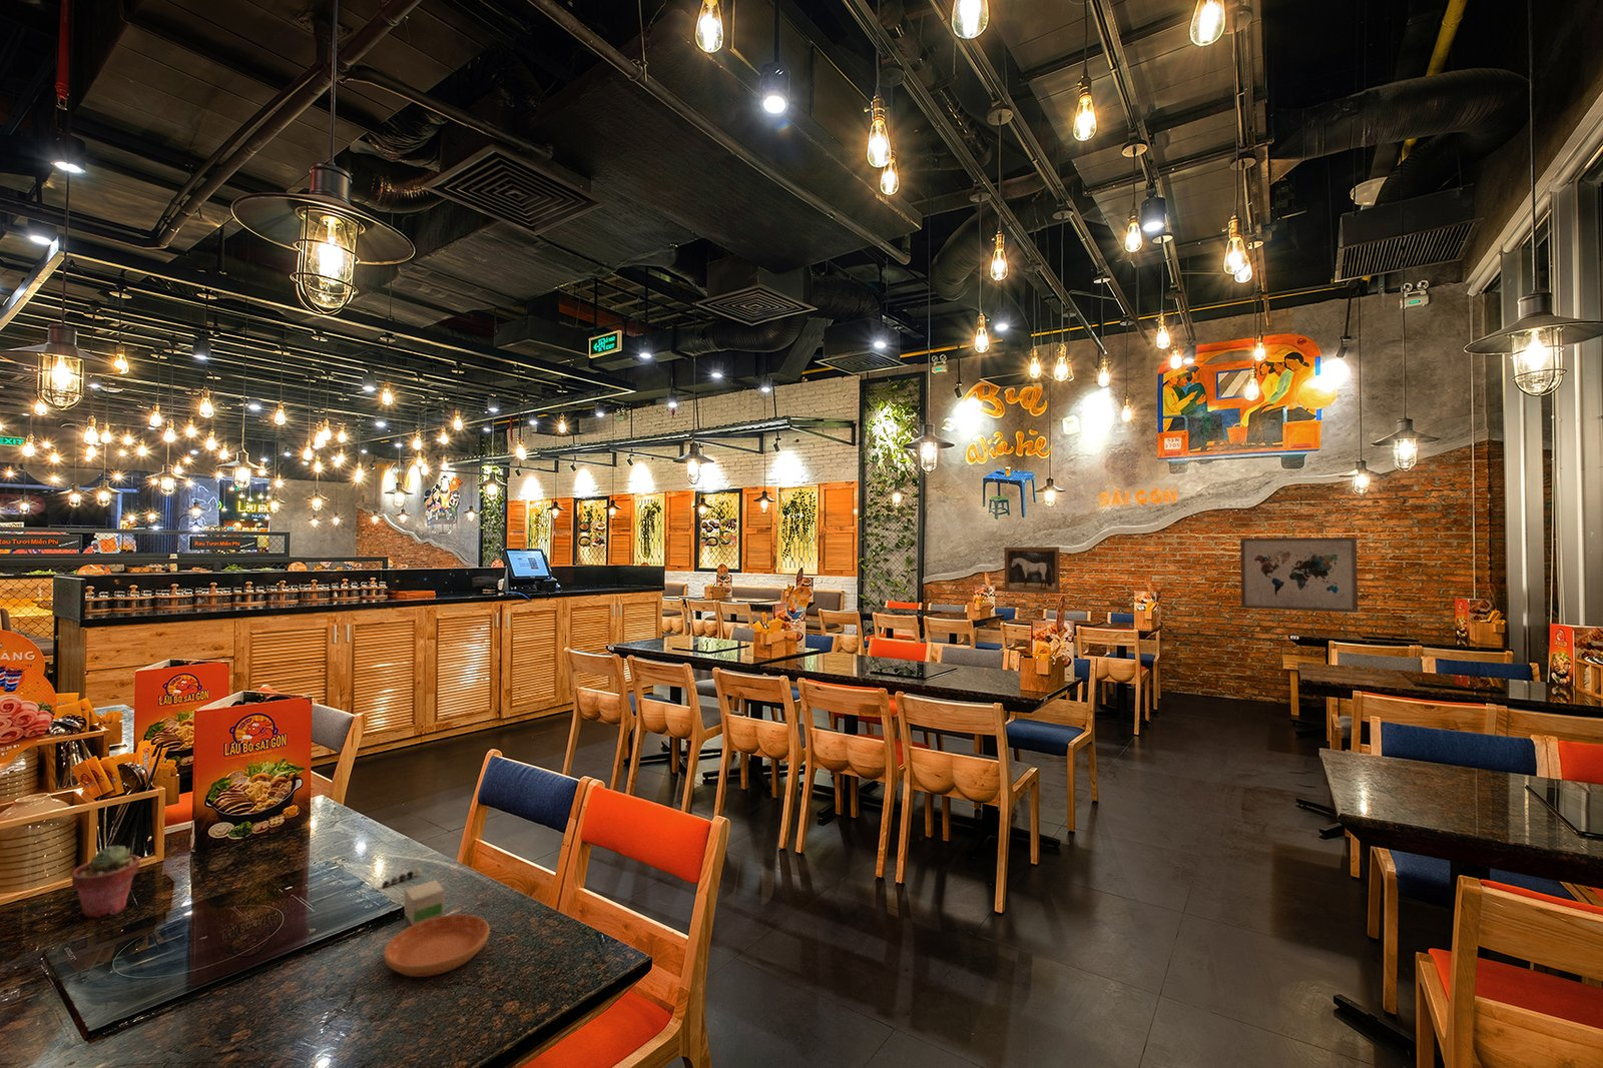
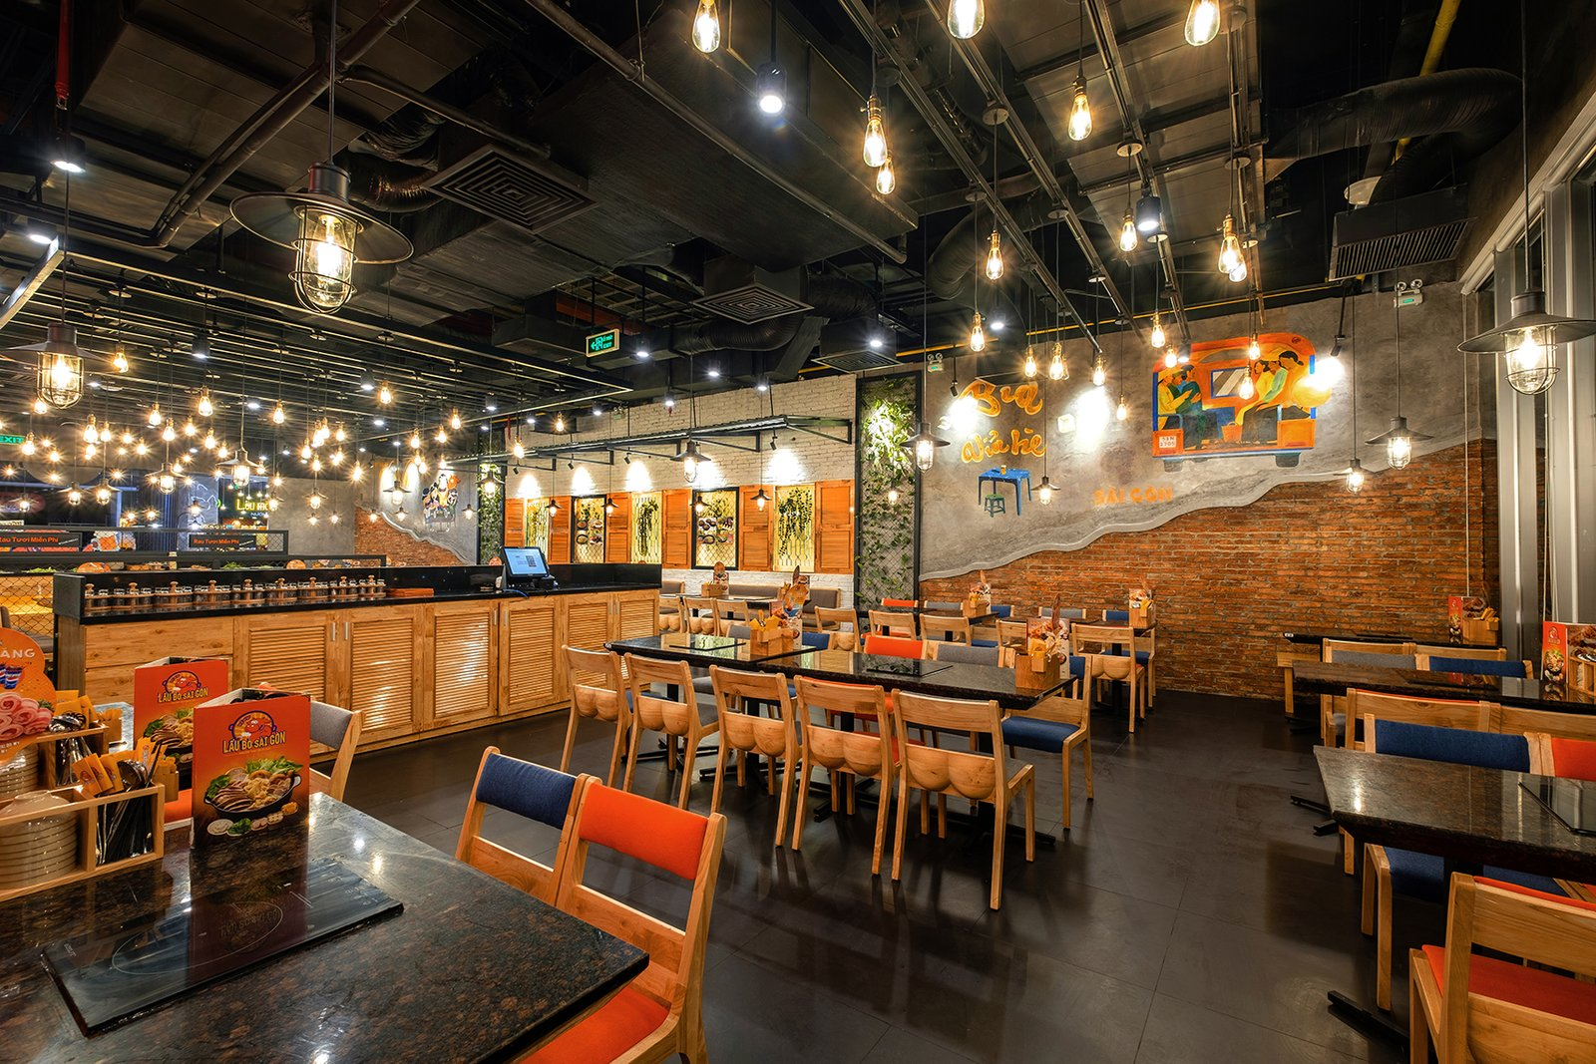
- potted succulent (106, 877)
- saucer (438, 946)
- pepper shaker (402, 877)
- small box (423, 902)
- wall art (1030, 570)
- wall art (1296, 573)
